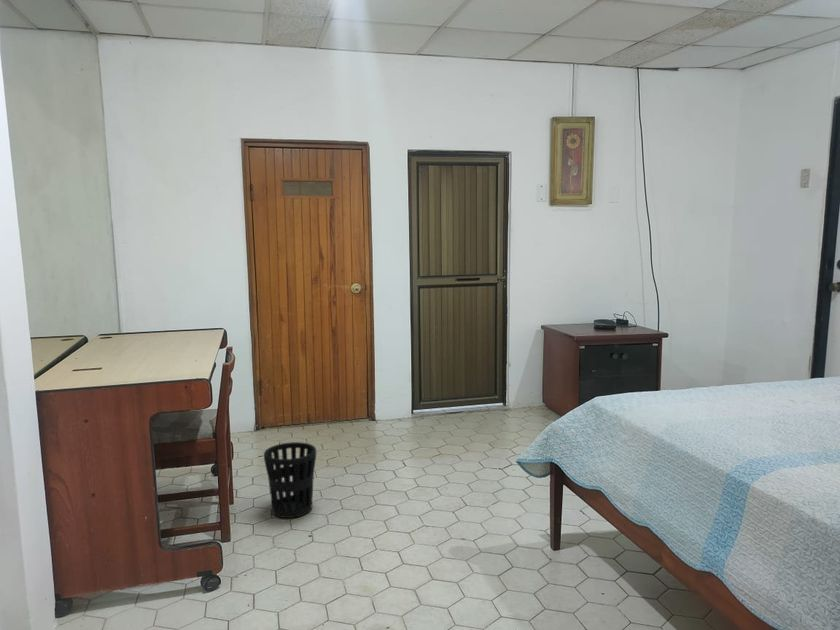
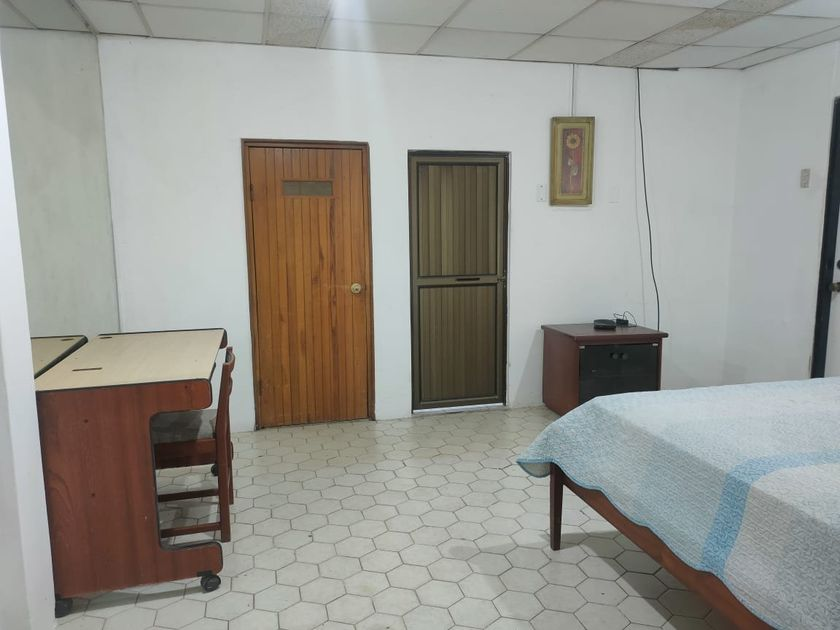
- wastebasket (292, 479)
